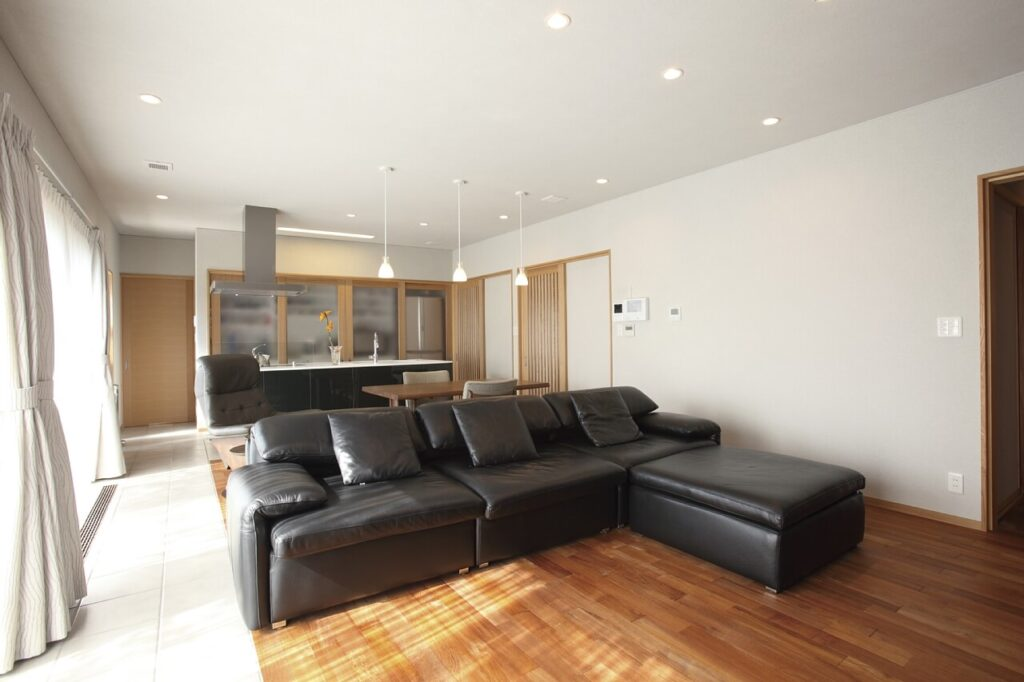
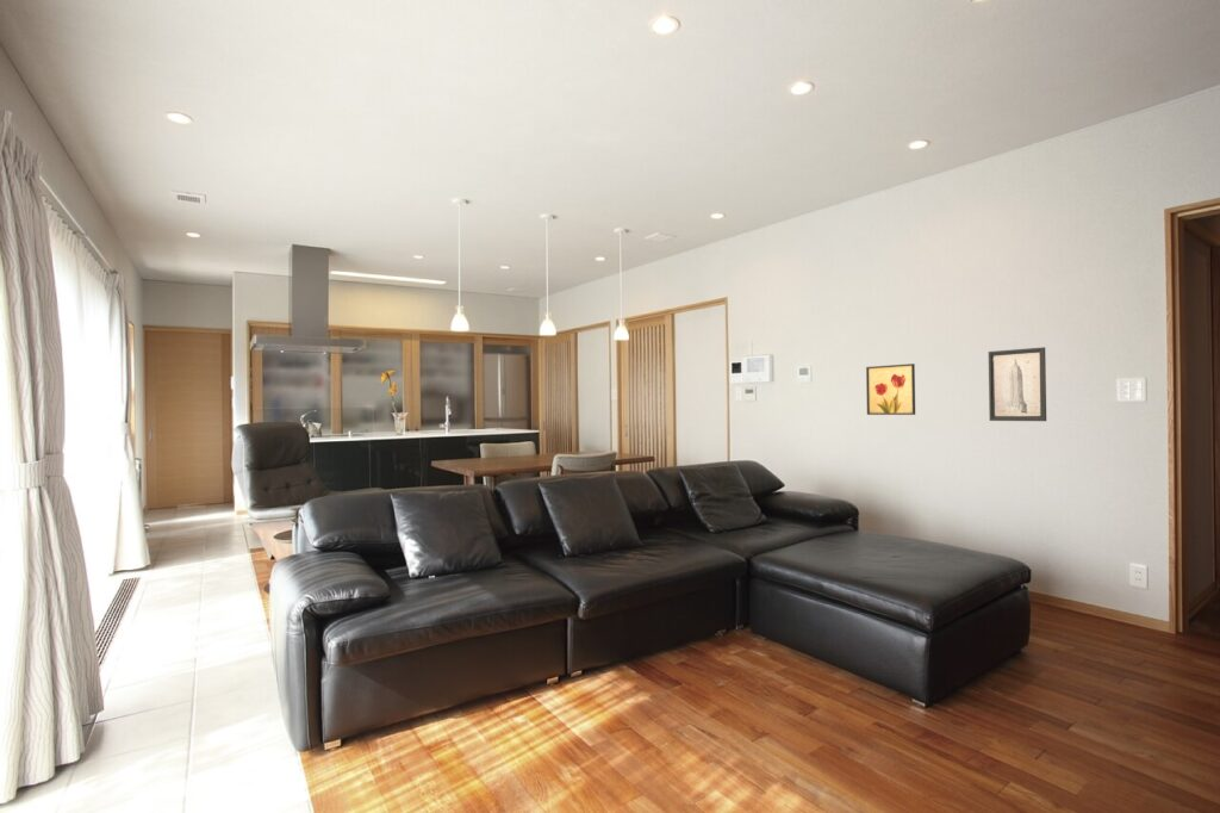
+ wall art (1016, 385)
+ wall art (890, 390)
